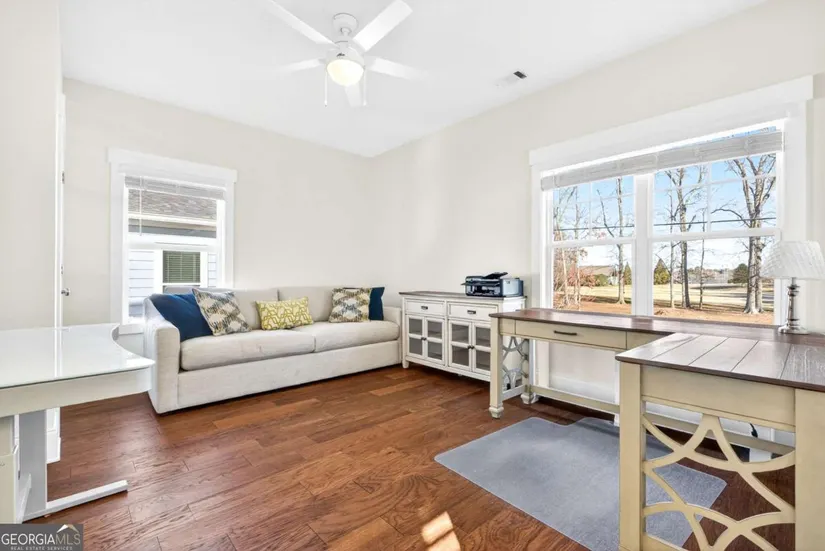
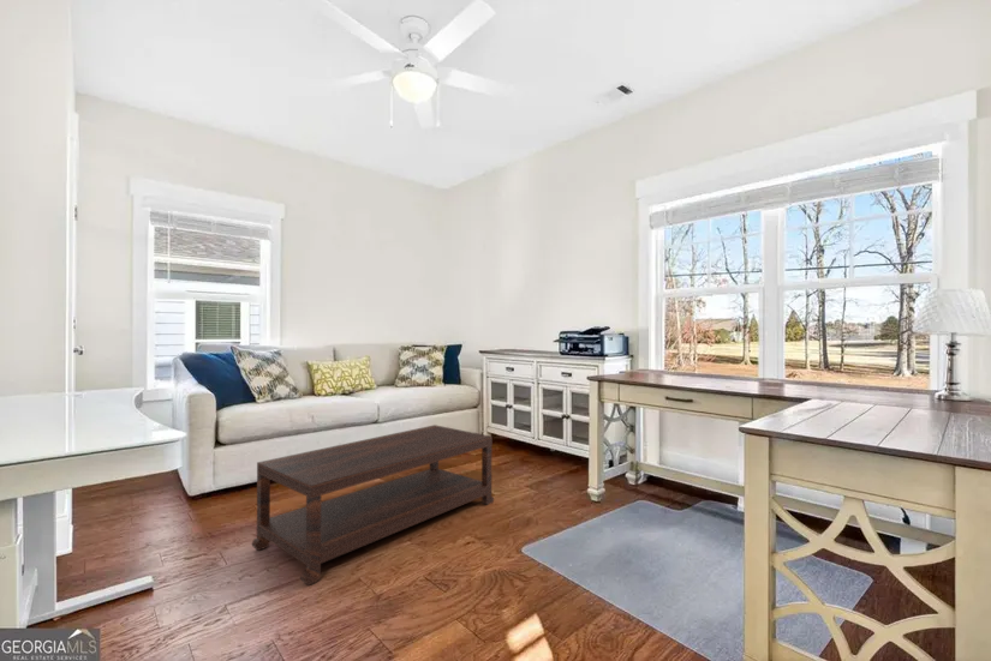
+ coffee table (387, 485)
